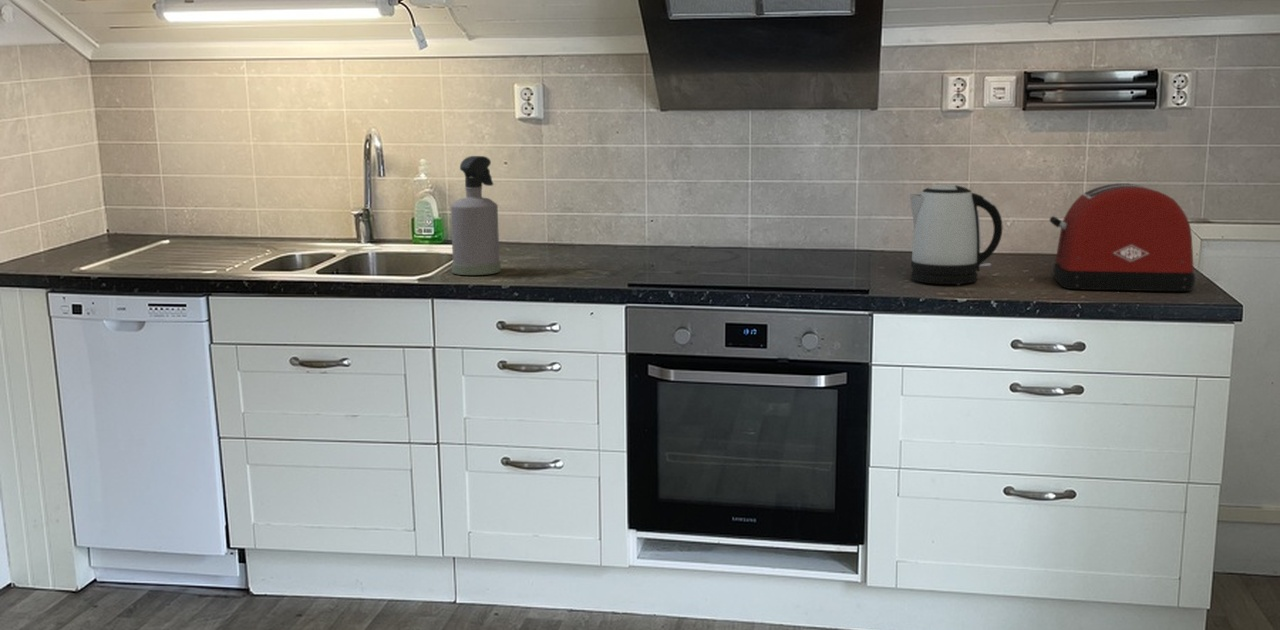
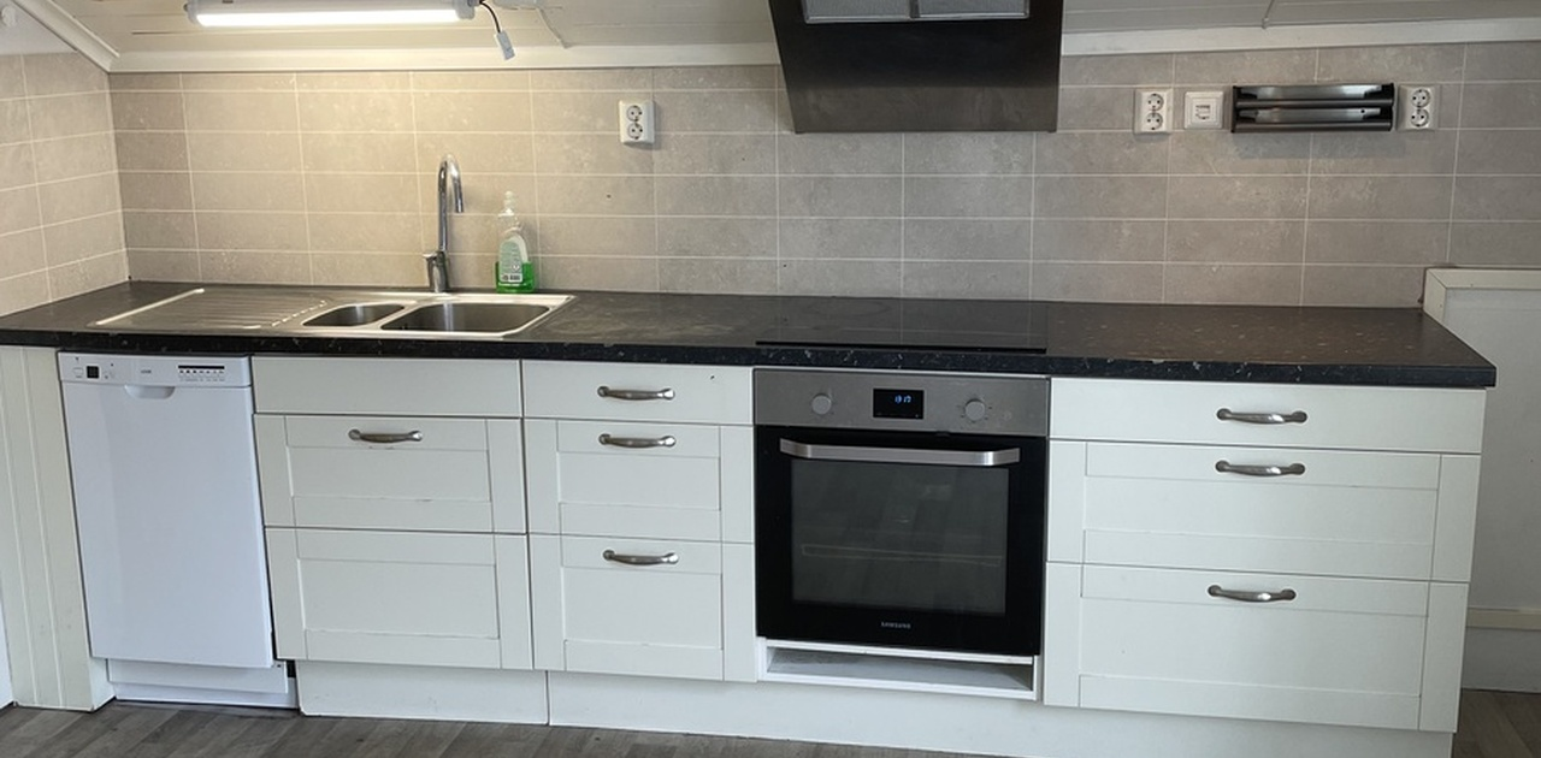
- spray bottle (476, 214)
- kettle (955, 233)
- toaster (1120, 234)
